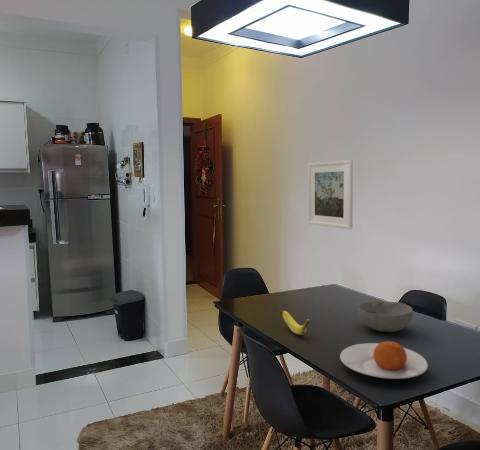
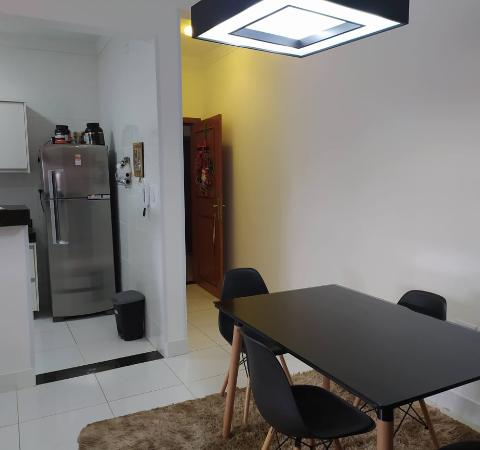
- bowl (384, 318)
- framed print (329, 194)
- banana (295, 322)
- plate (382, 356)
